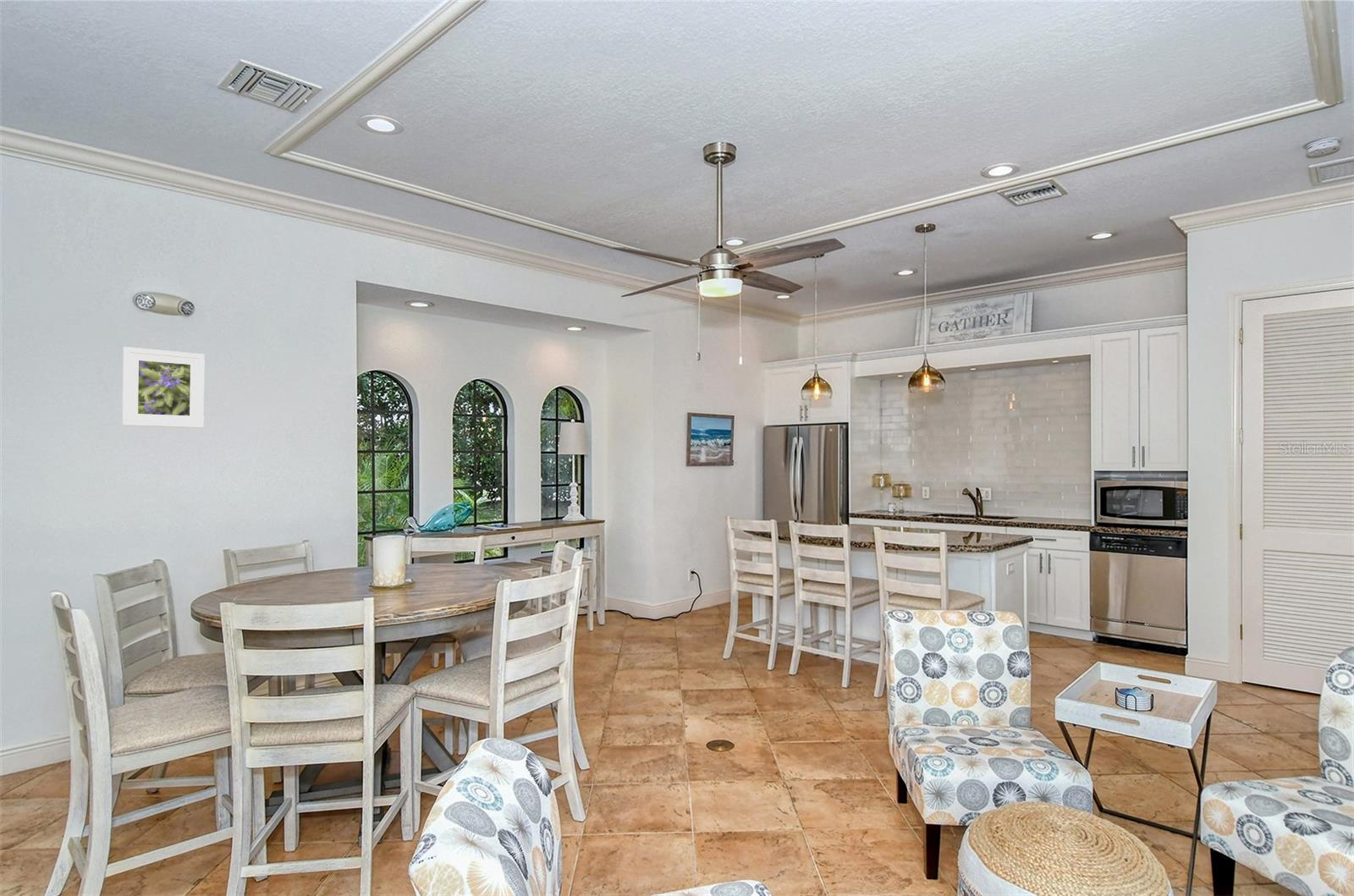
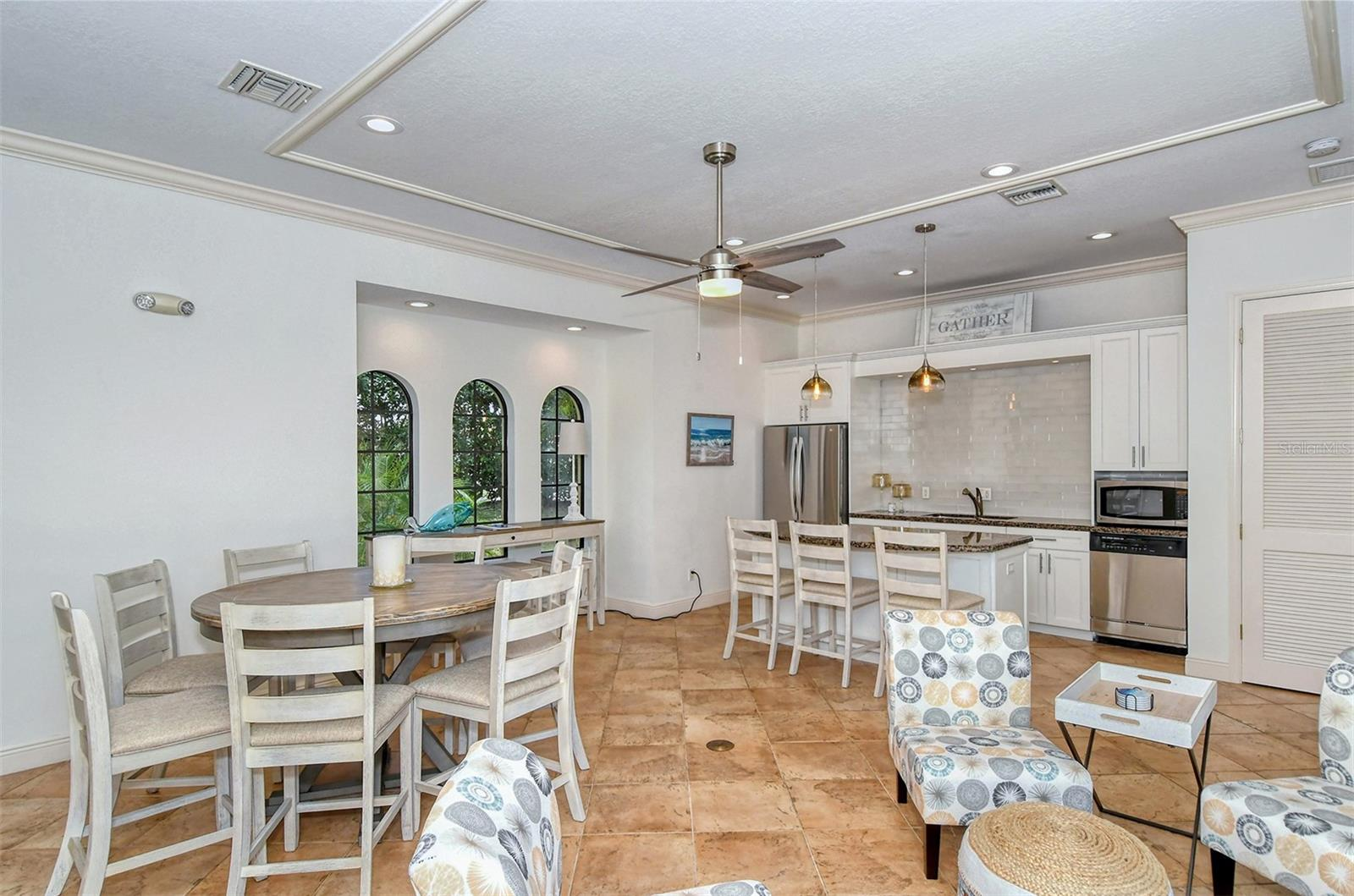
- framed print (164, 388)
